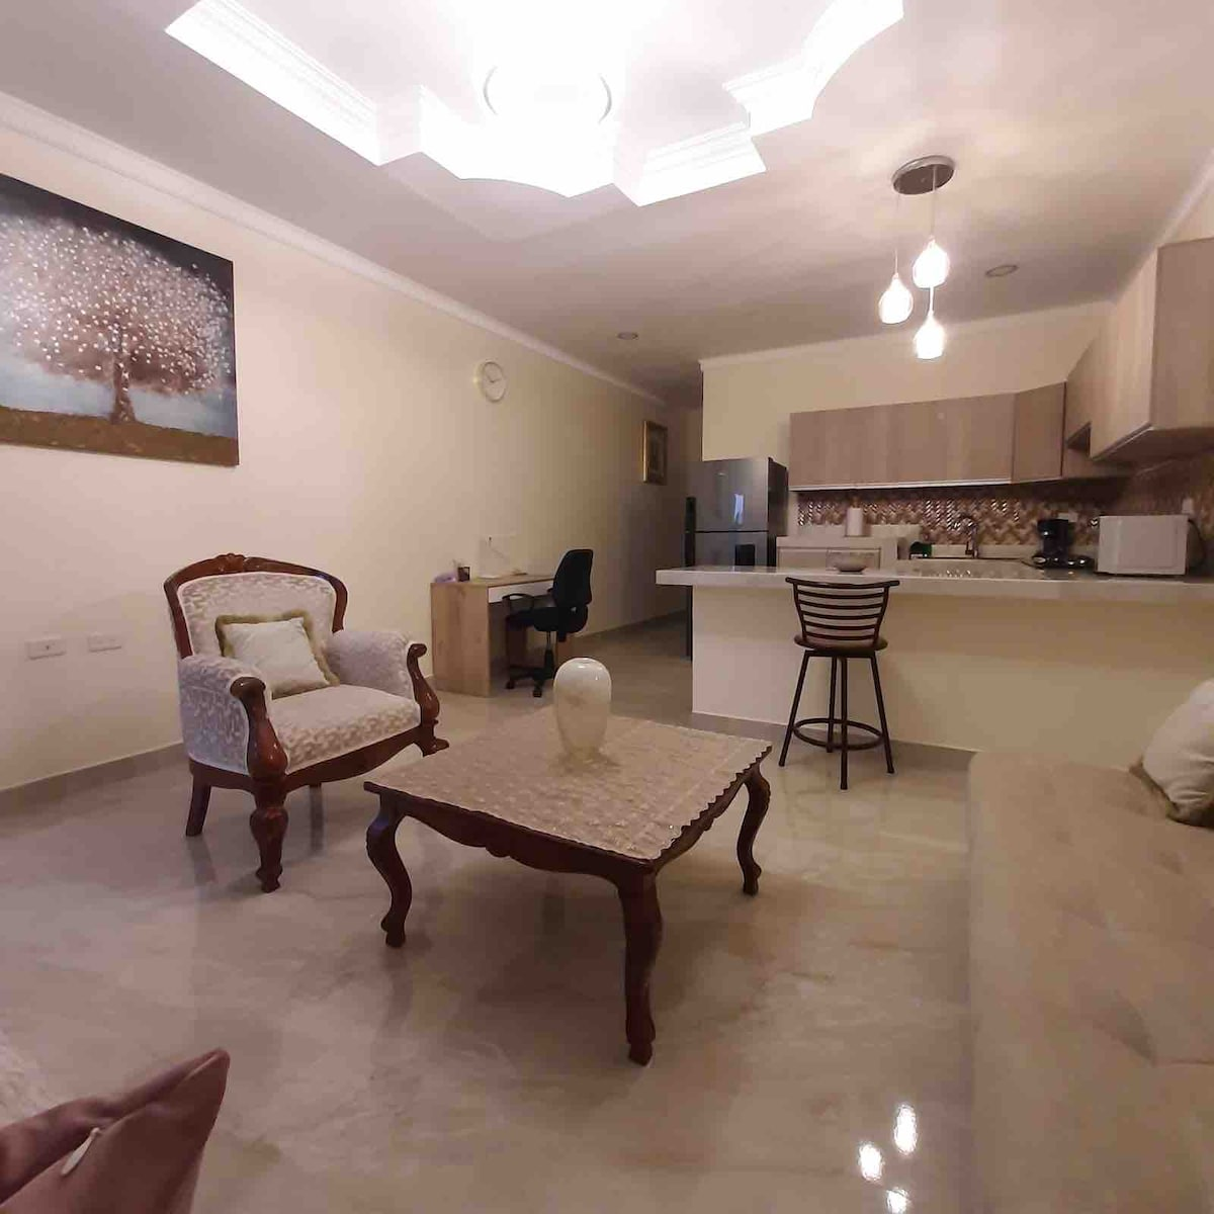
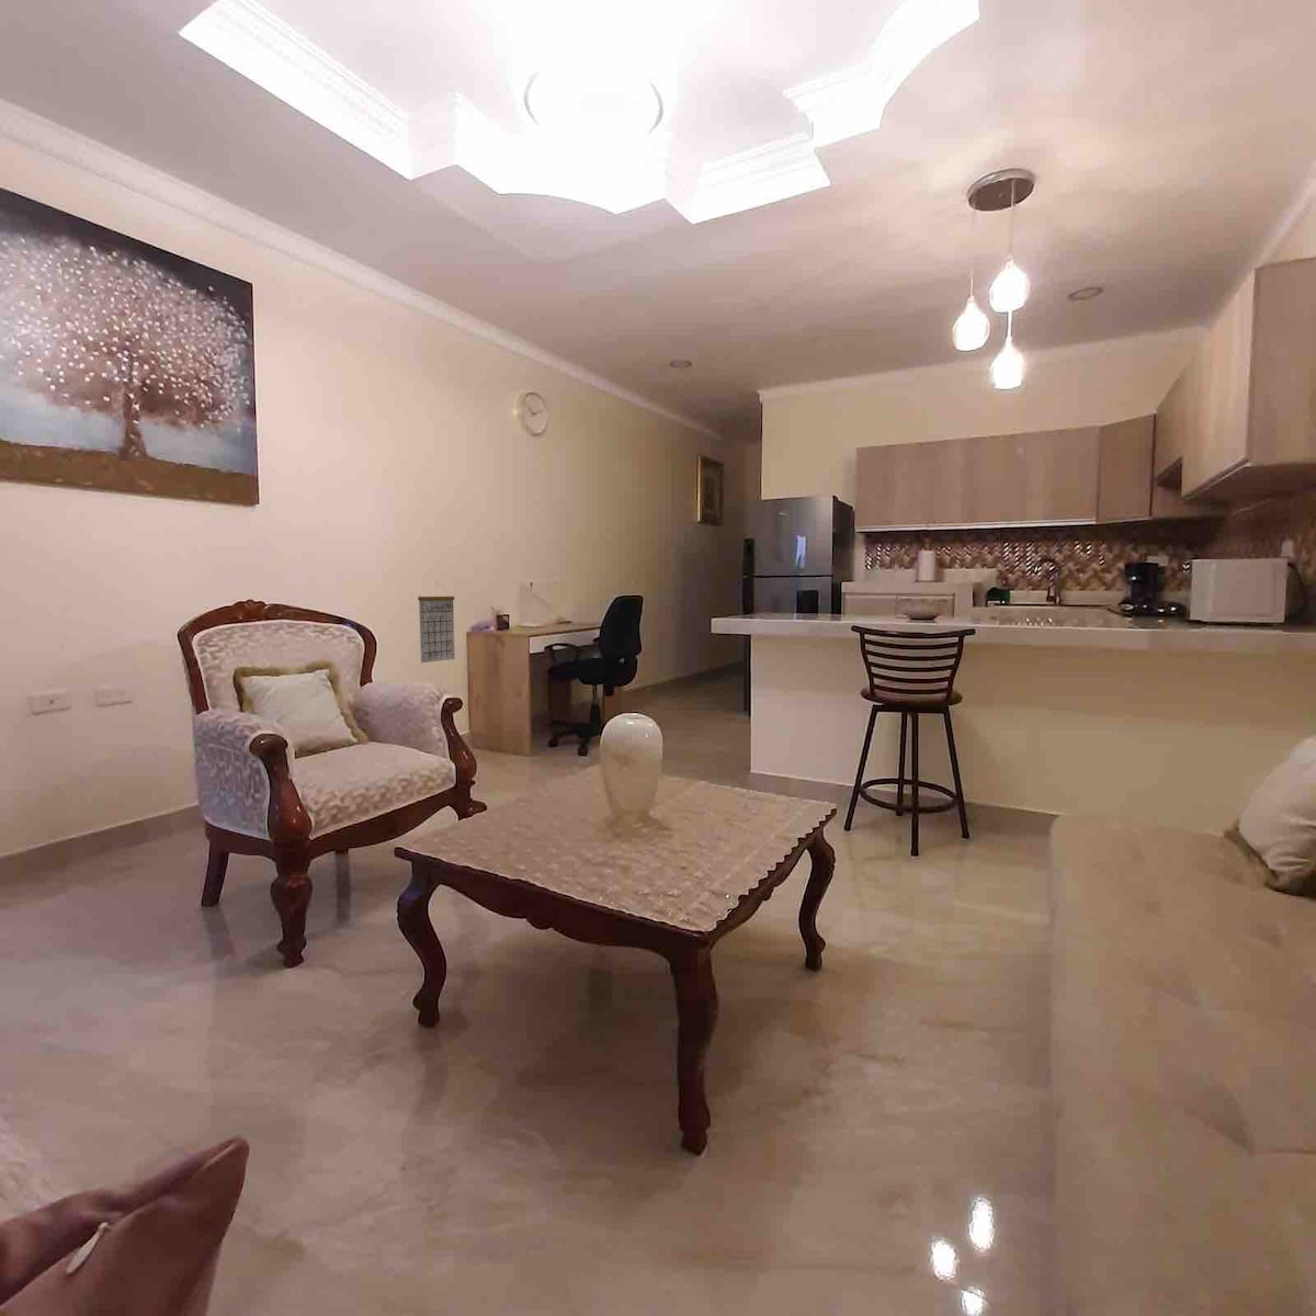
+ calendar (436, 621)
